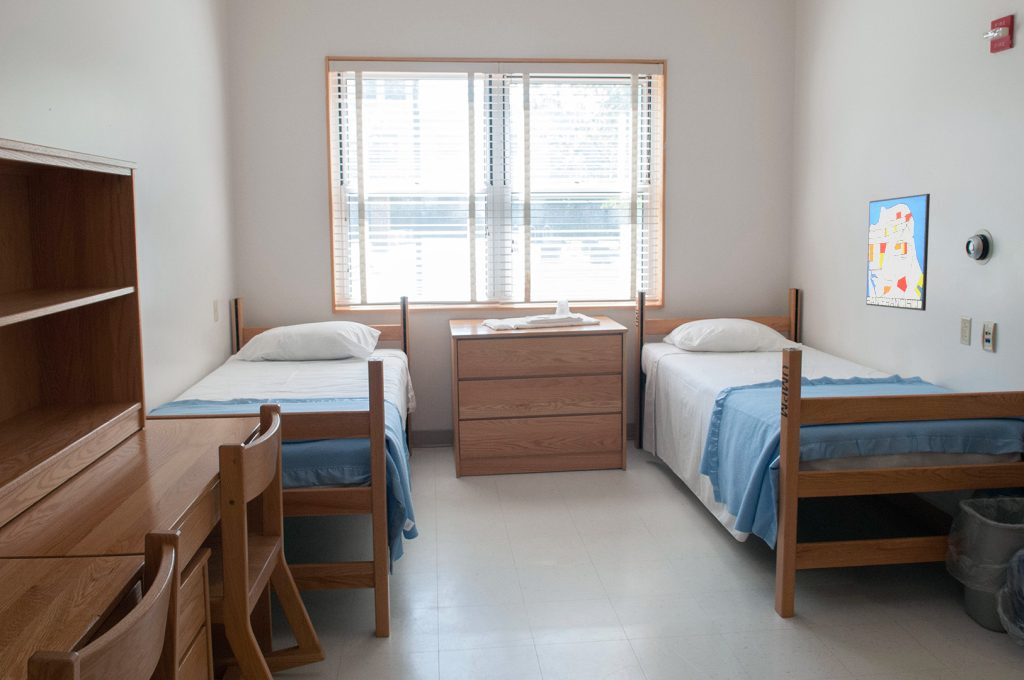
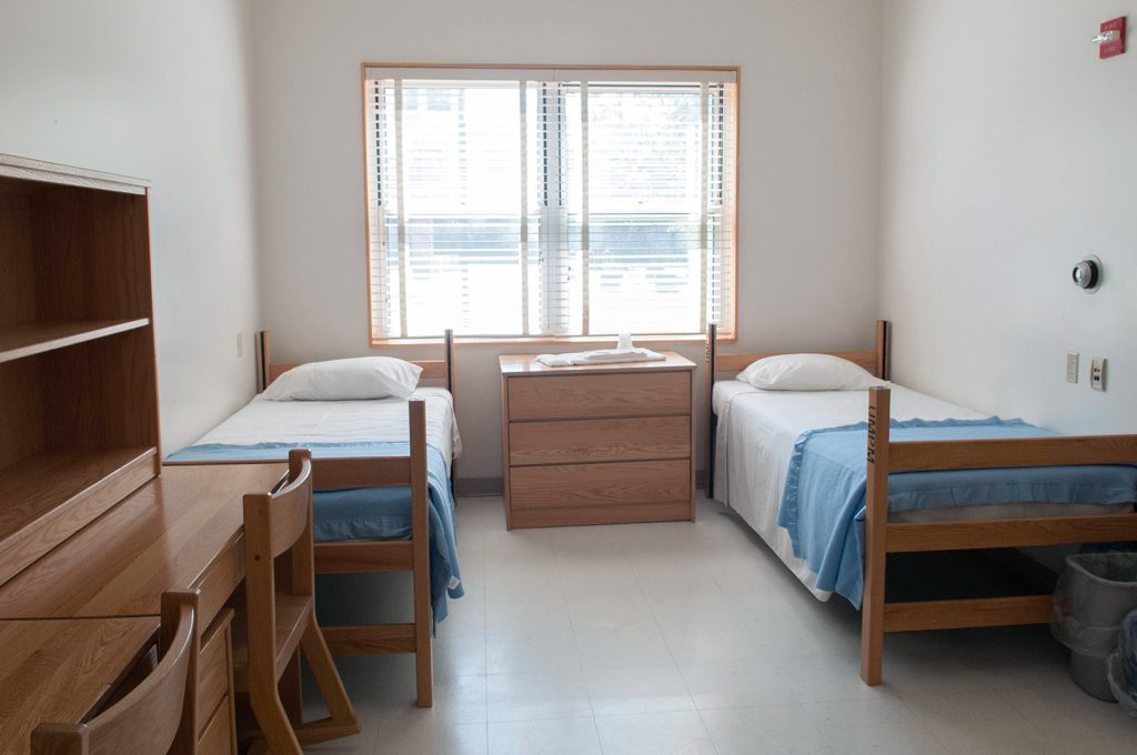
- wall art (895, 253)
